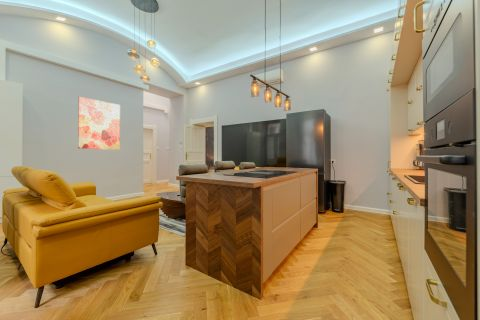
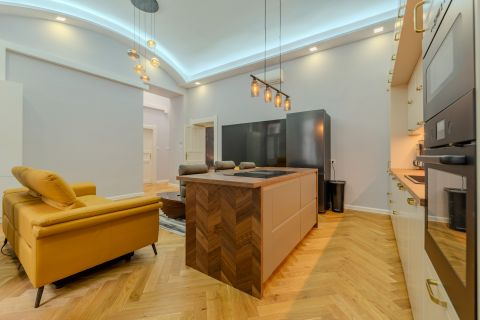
- wall art (100, 125)
